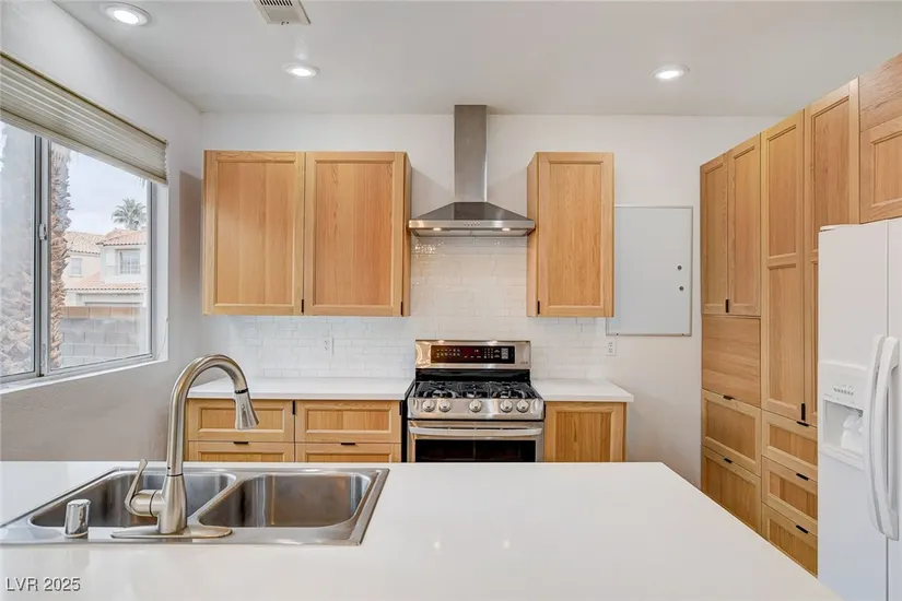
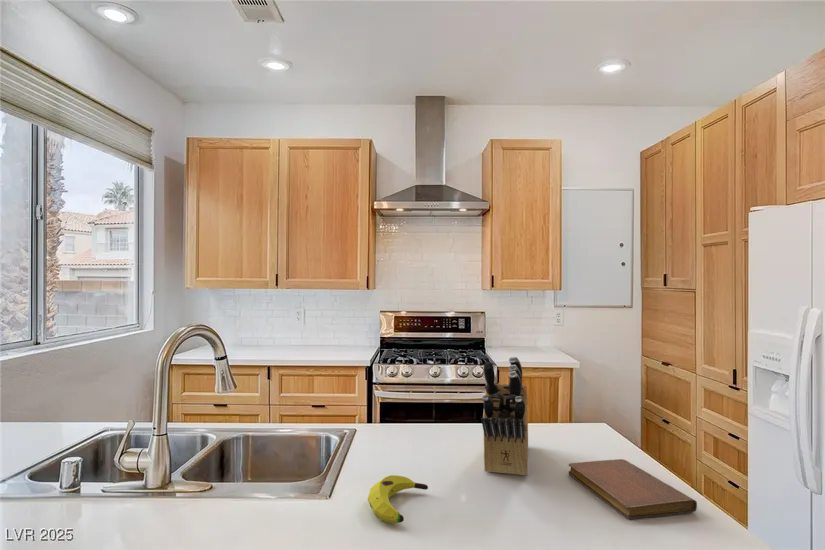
+ notebook (626, 485)
+ banana (398, 491)
+ knife block (506, 406)
